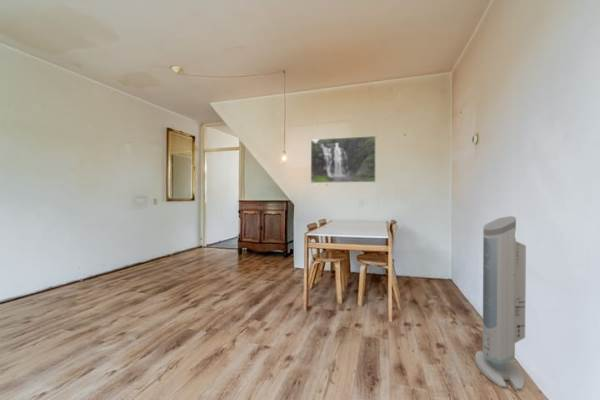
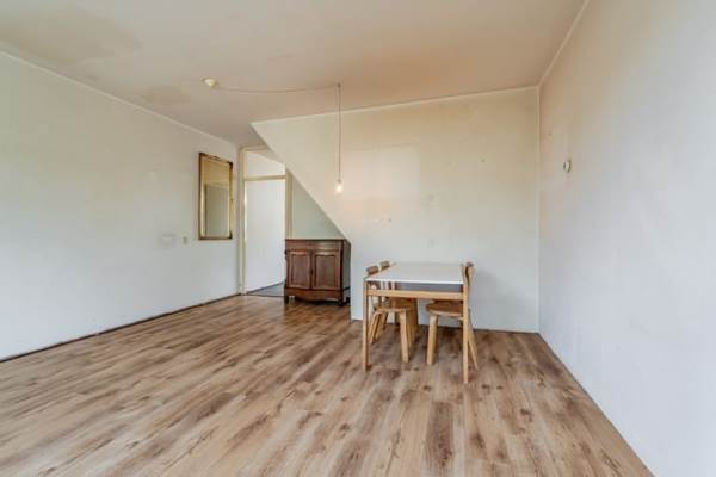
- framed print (342, 160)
- air purifier (499, 292)
